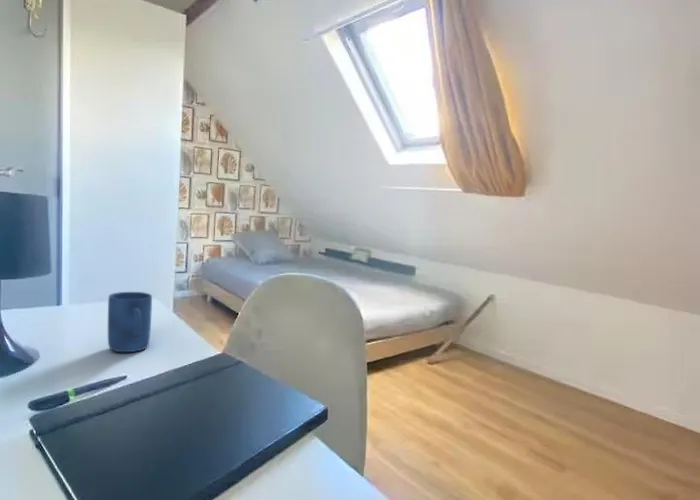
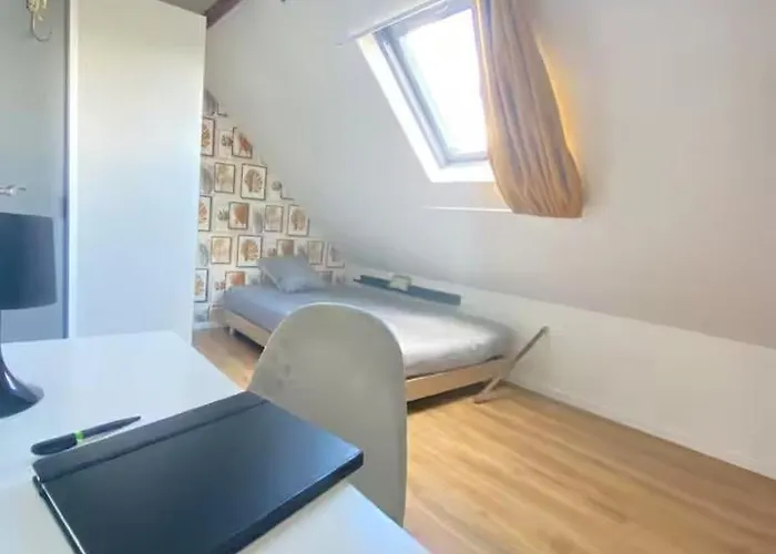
- mug (131, 323)
